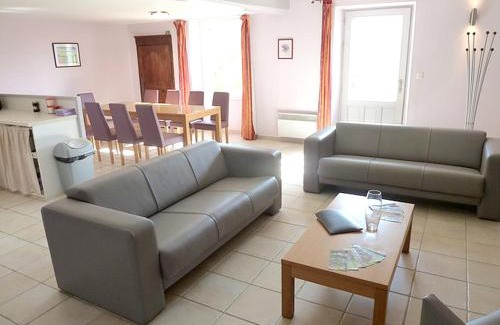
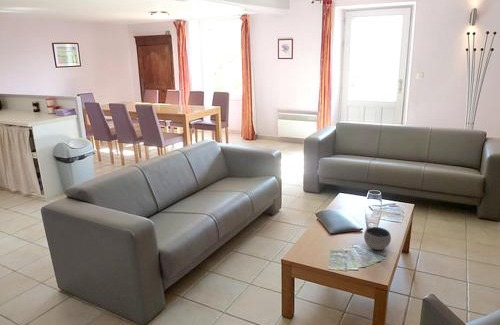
+ bowl (377, 239)
